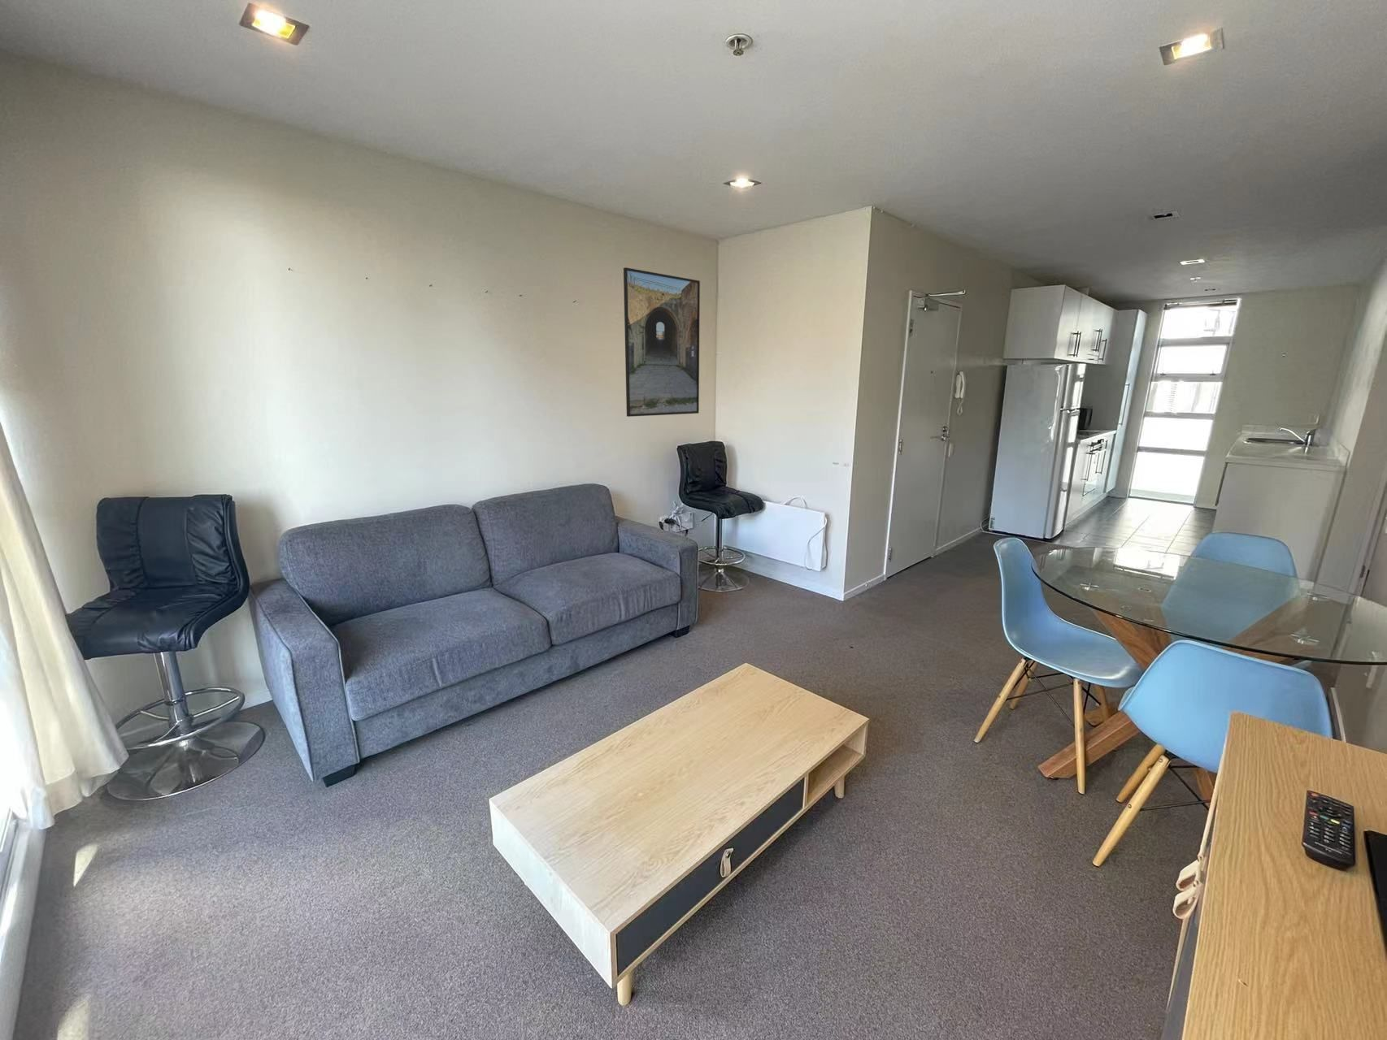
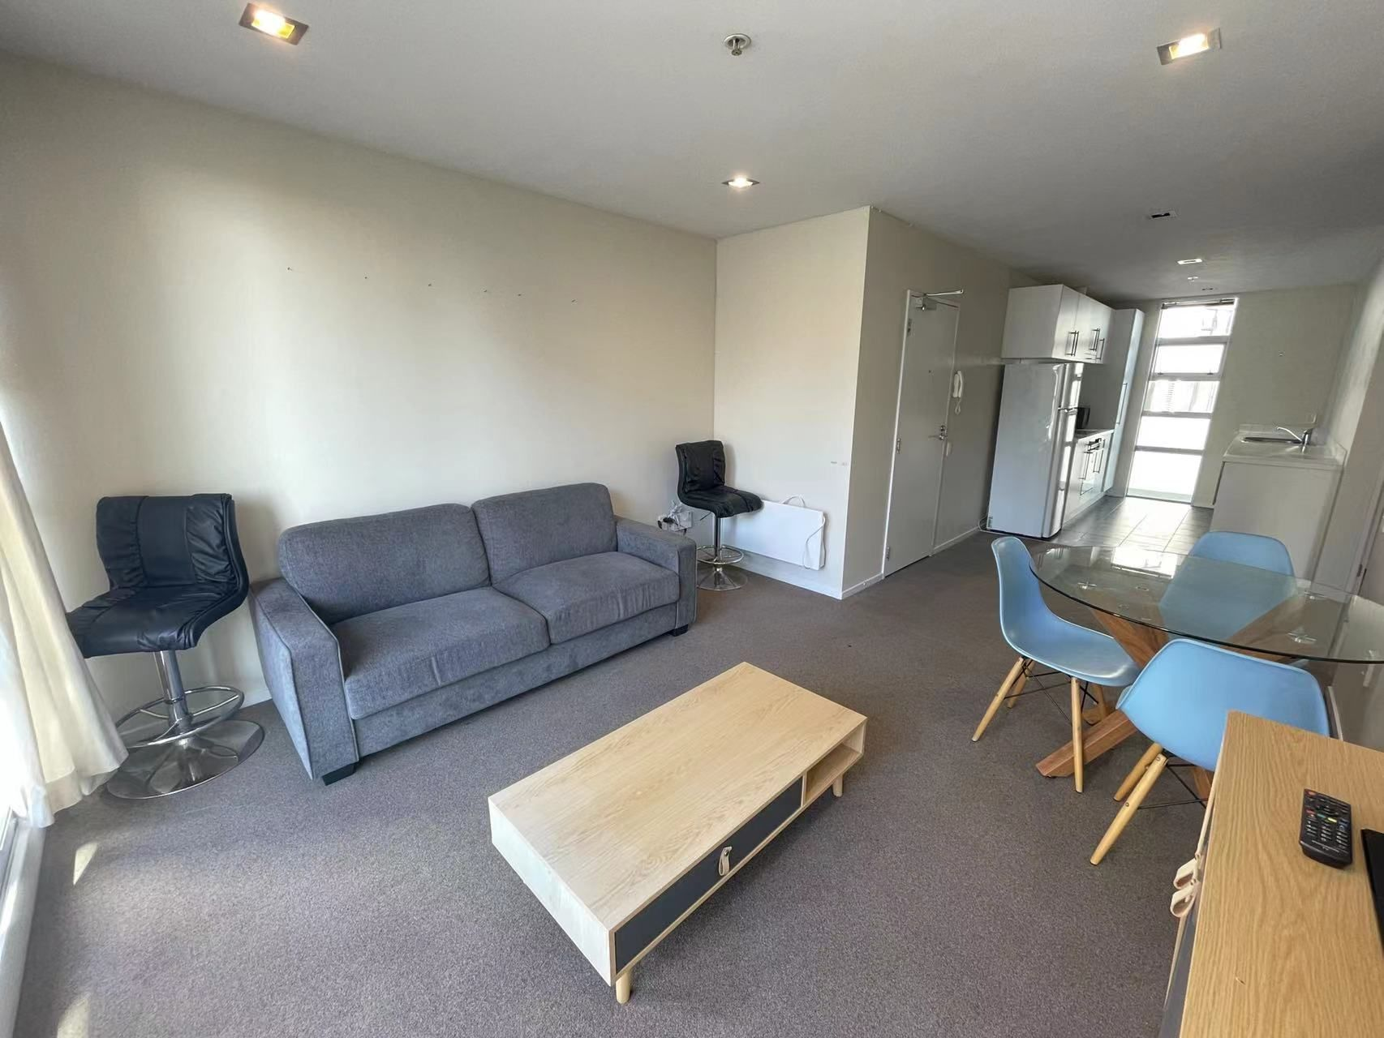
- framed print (665, 346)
